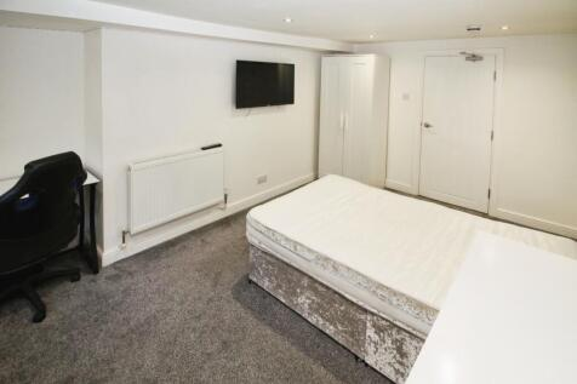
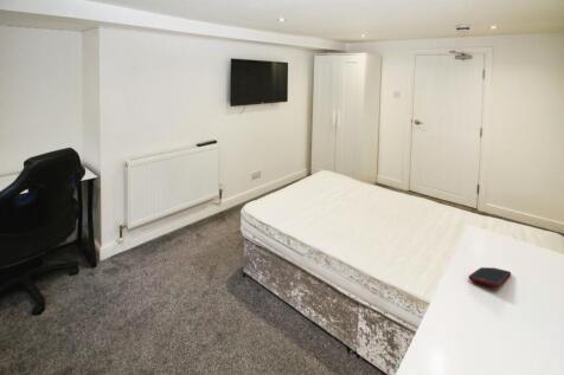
+ cell phone (489, 276)
